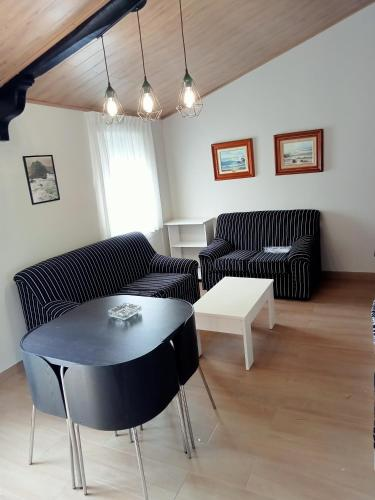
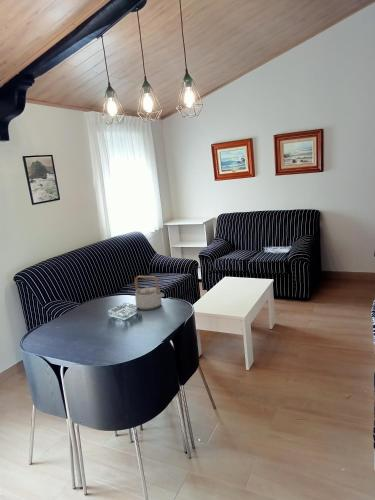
+ teapot (149, 291)
